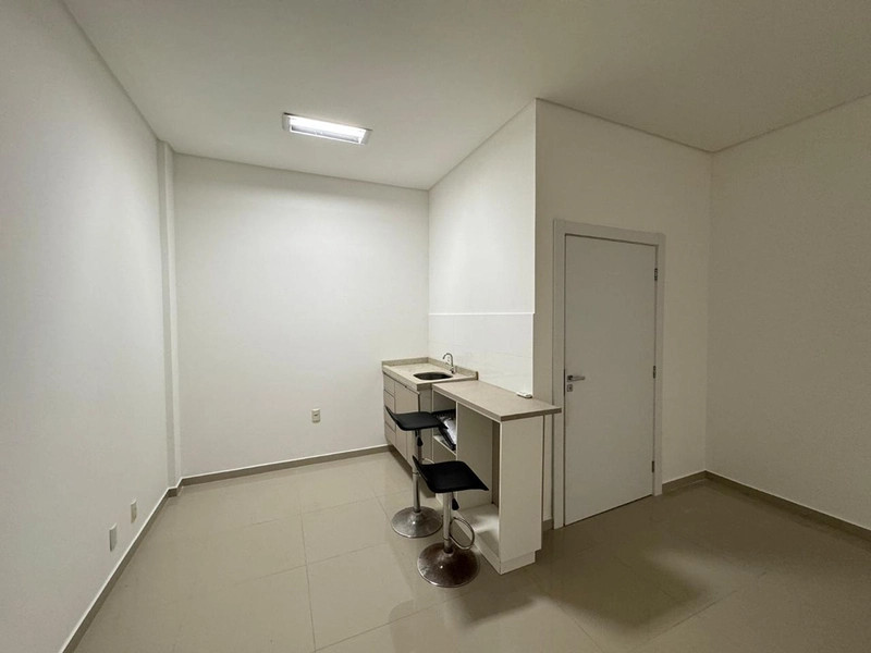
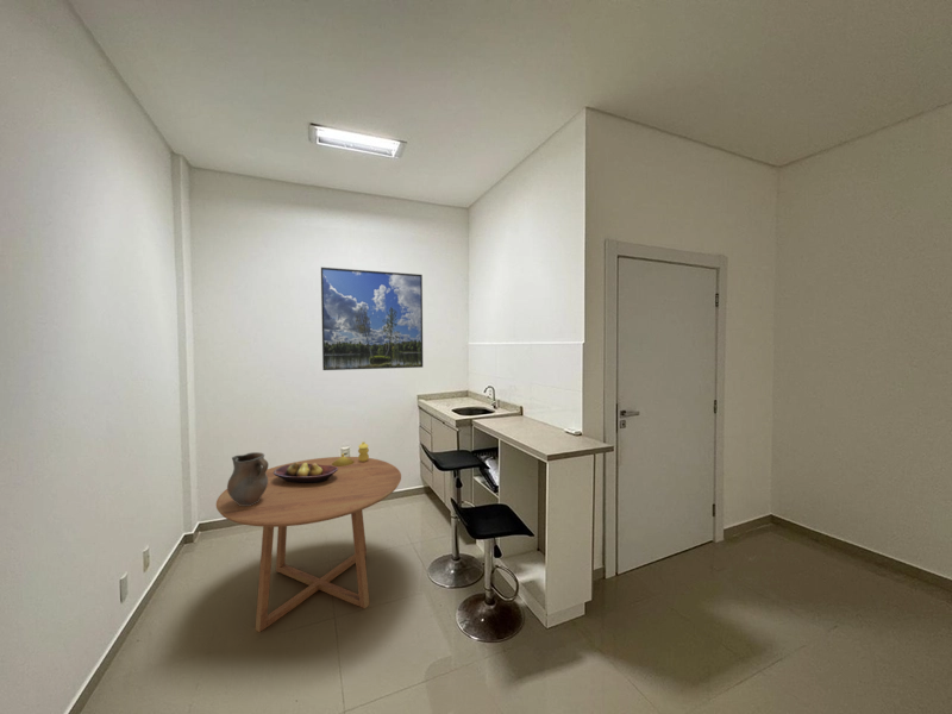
+ ceramic pitcher (249, 478)
+ vase (349, 458)
+ dining table (318, 521)
+ fruit bowl (306, 470)
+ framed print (374, 320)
